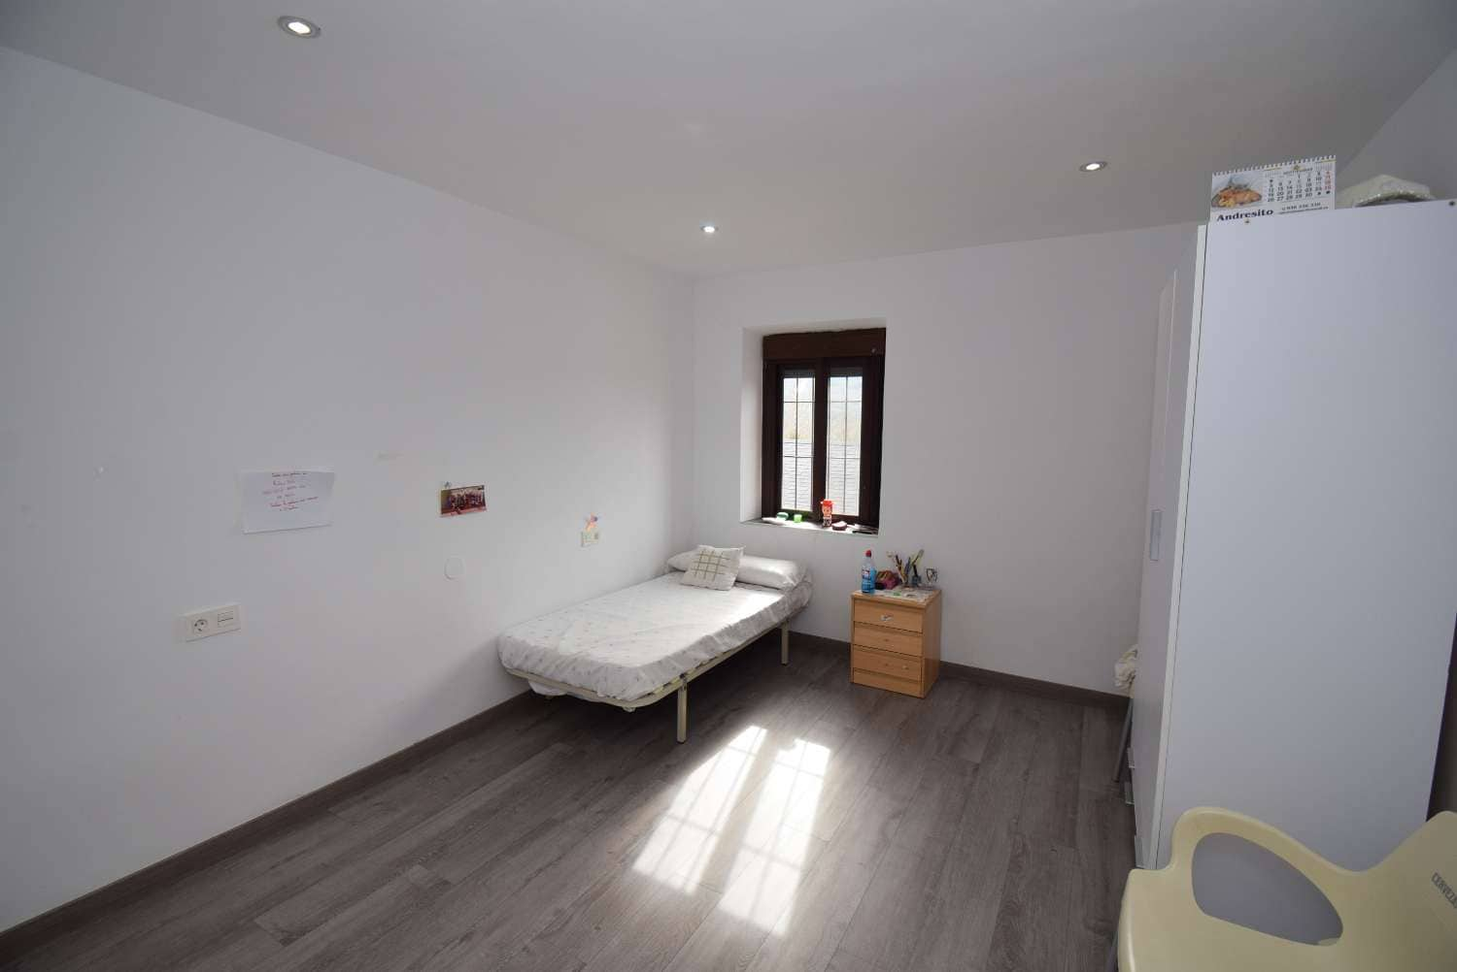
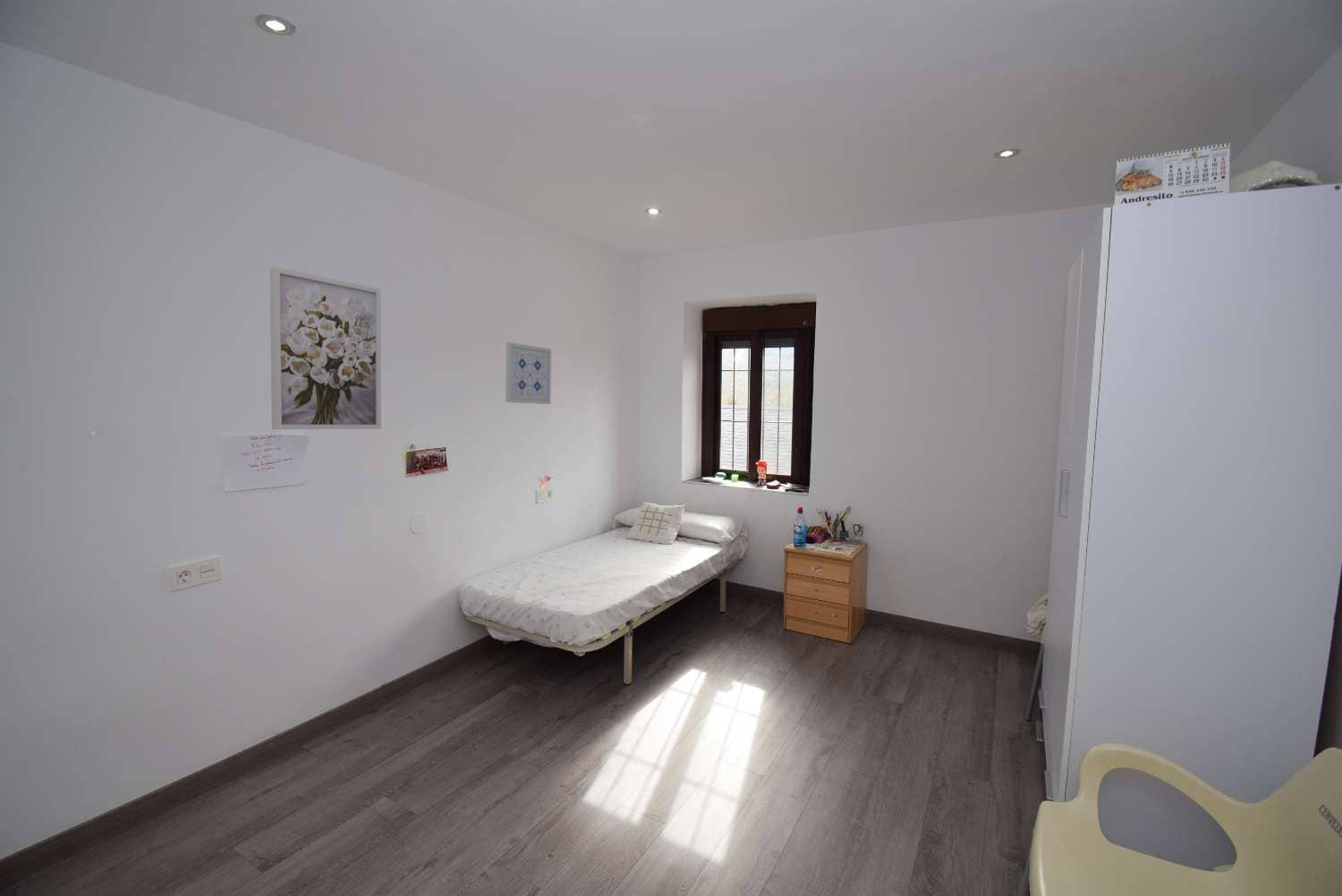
+ wall art (329, 354)
+ wall art (529, 374)
